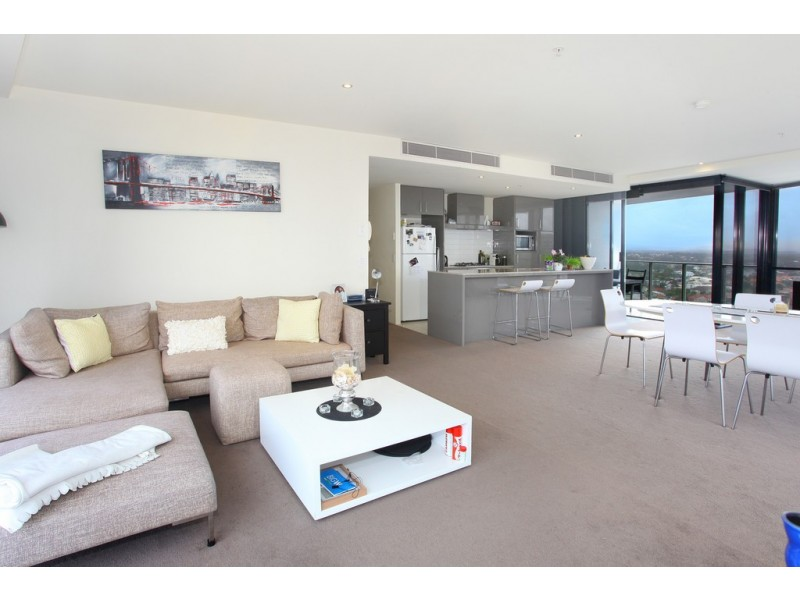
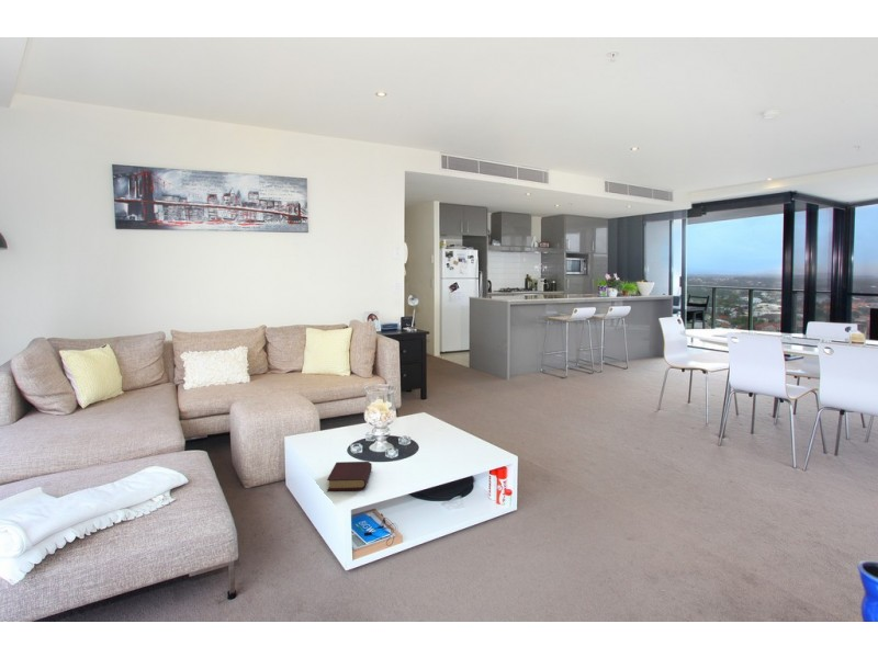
+ book (350, 475)
